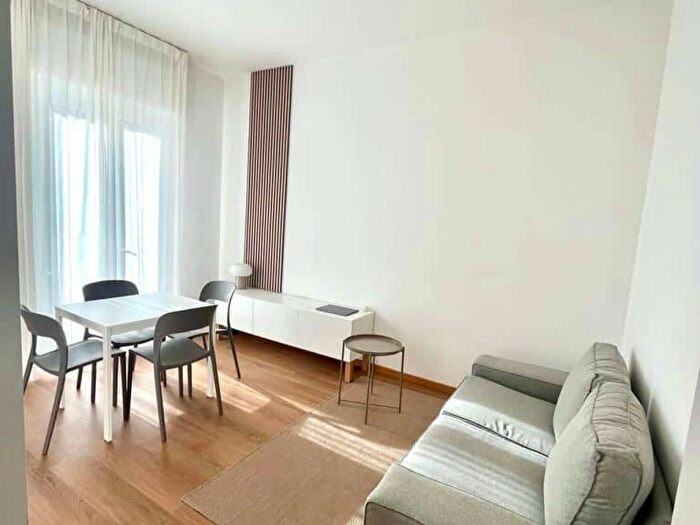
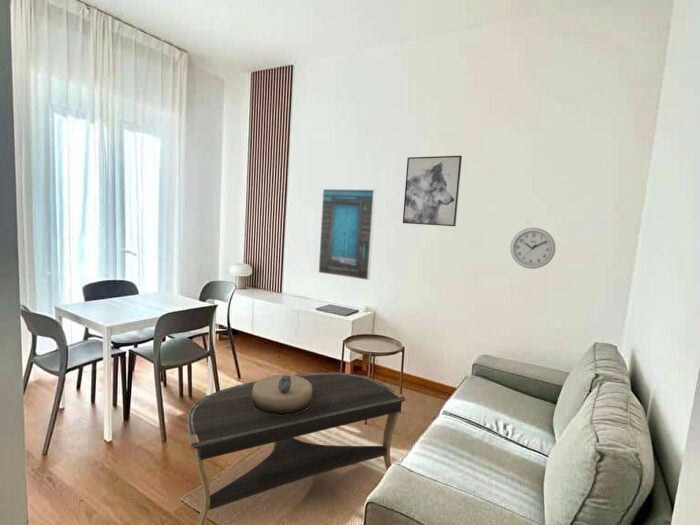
+ wall clock (532, 248)
+ decorative bowl (283, 385)
+ coffee table (291, 438)
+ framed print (345, 233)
+ wall art (431, 191)
